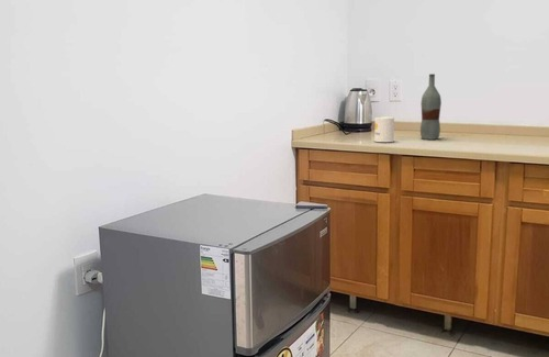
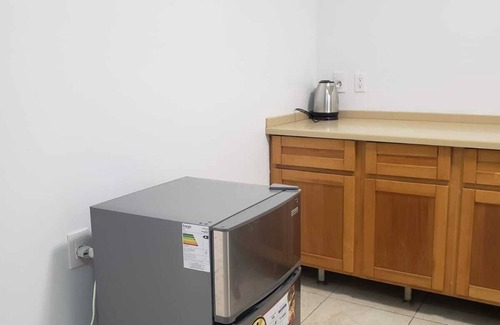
- mug (382, 129)
- bottle (430, 105)
